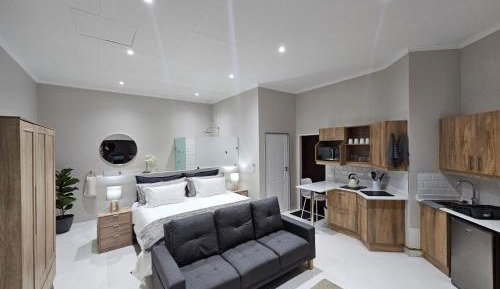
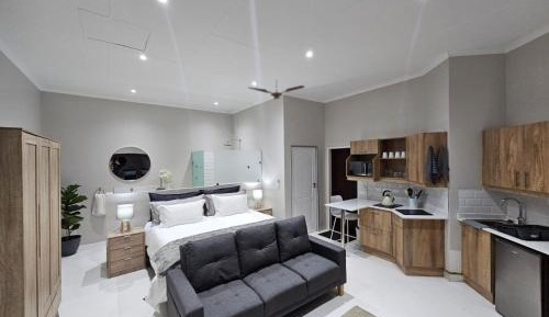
+ ceiling fan (276, 91)
